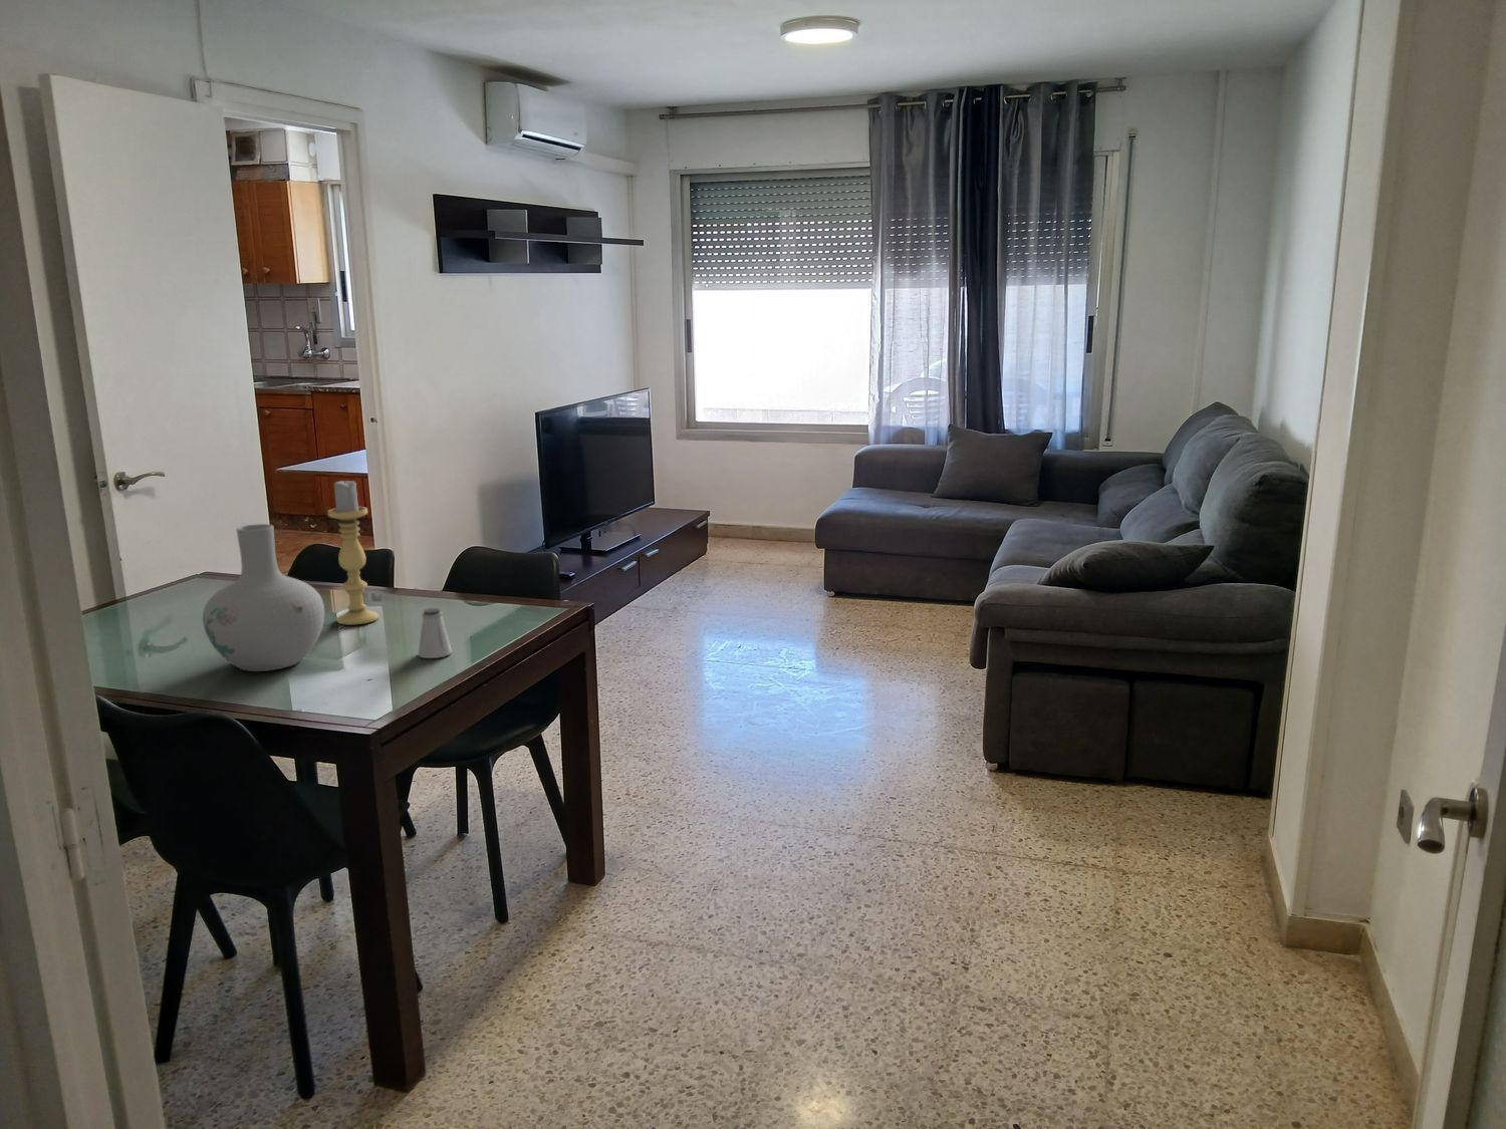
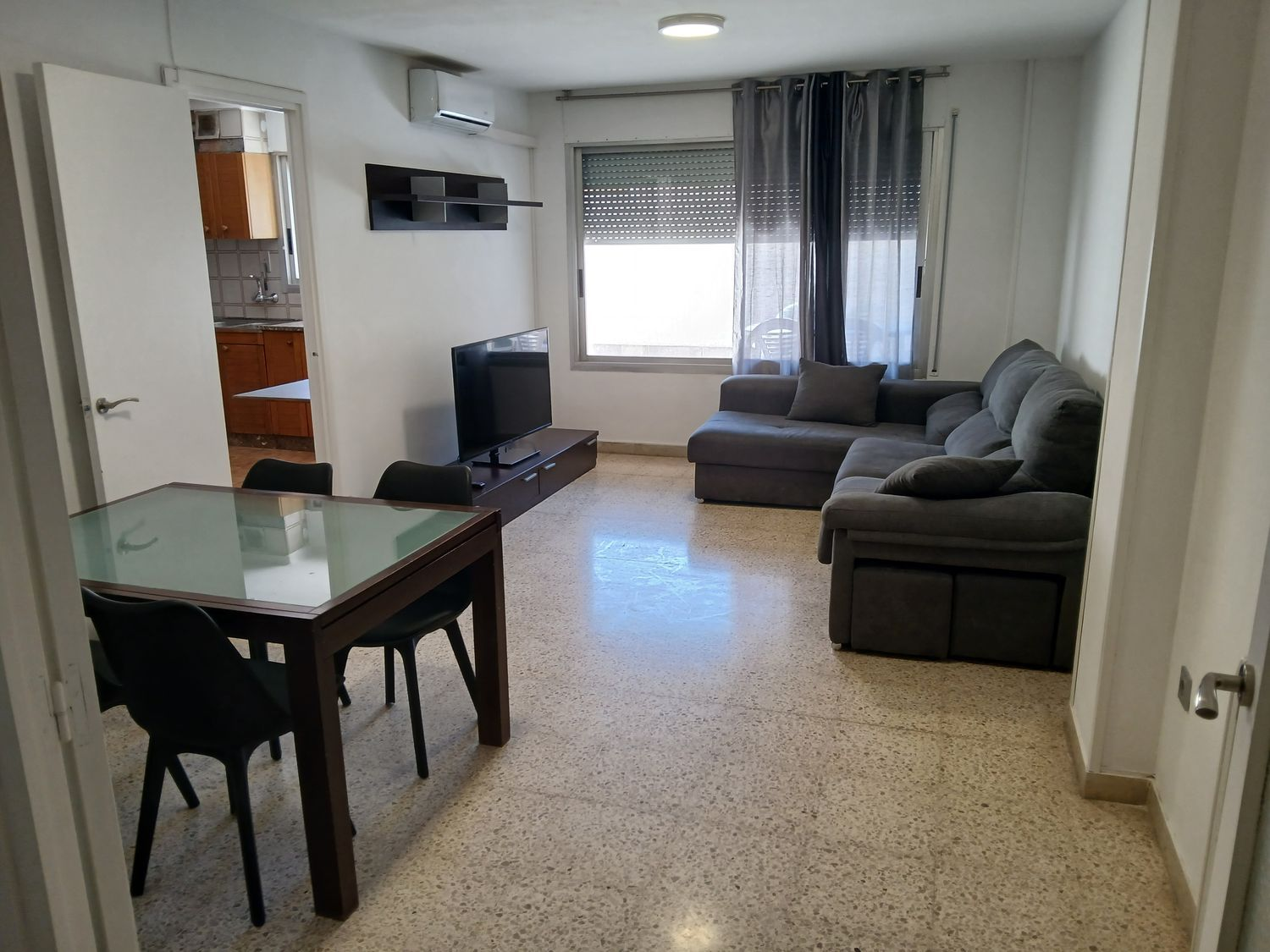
- vase (262, 595)
- saltshaker (433, 631)
- candle holder (351, 550)
